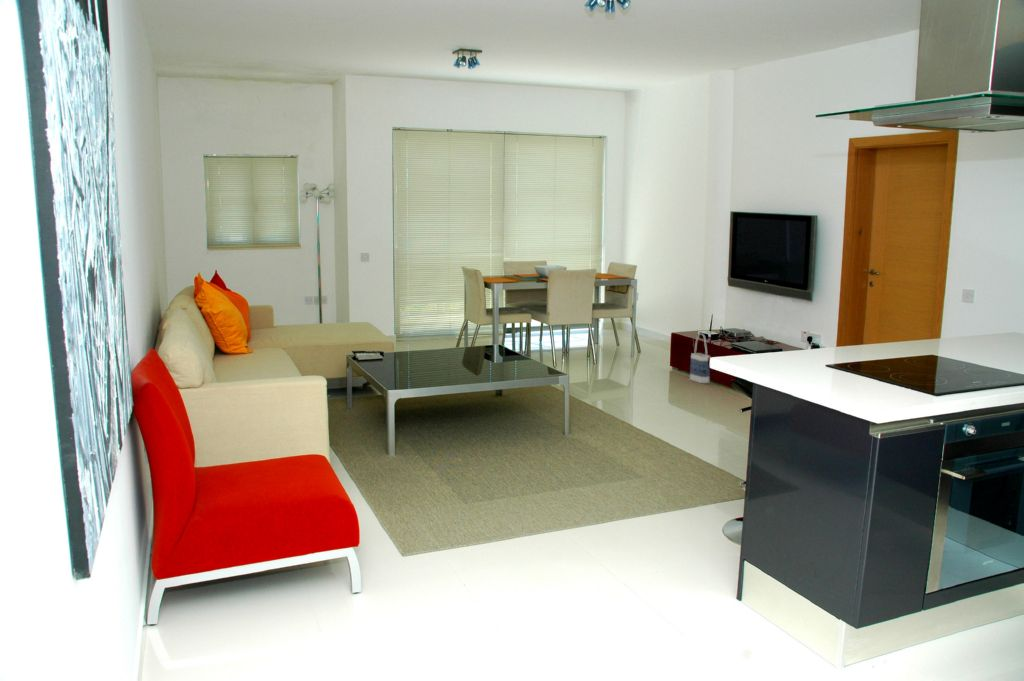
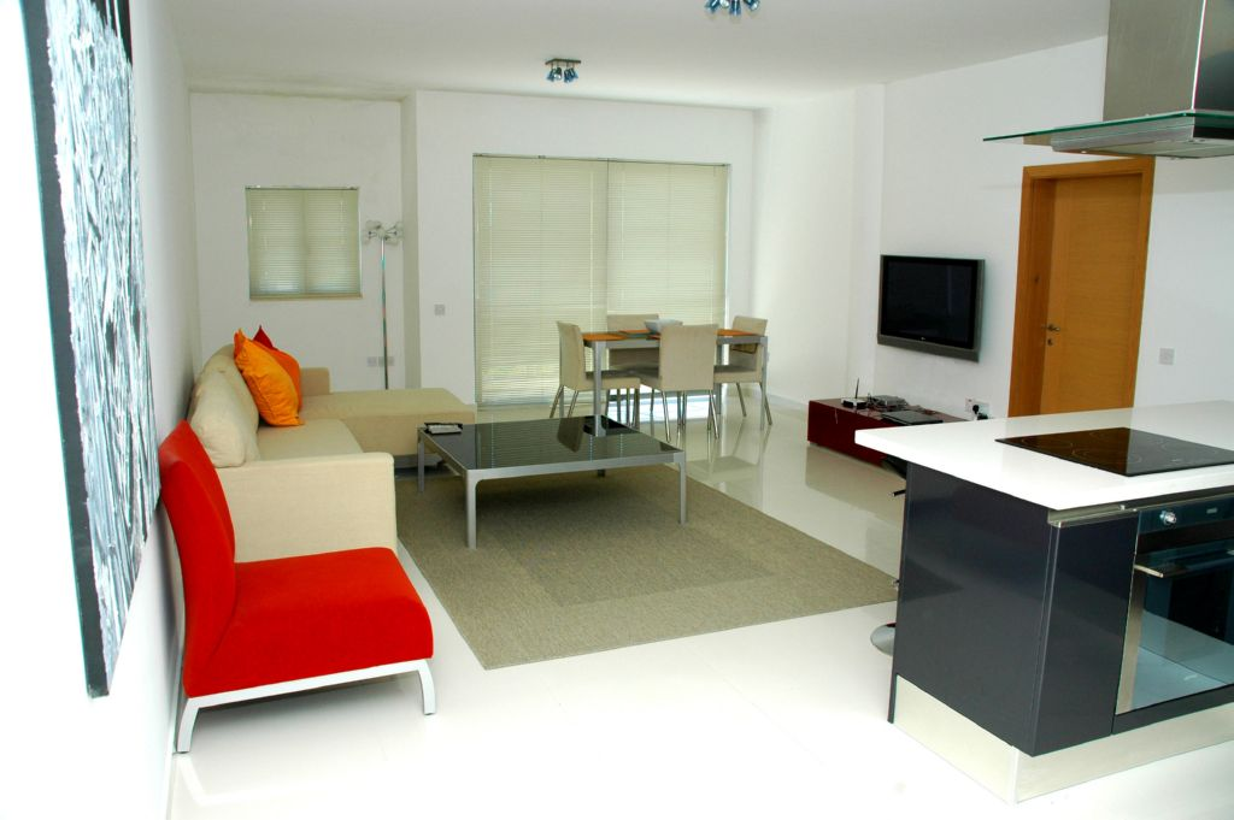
- bag (700, 357)
